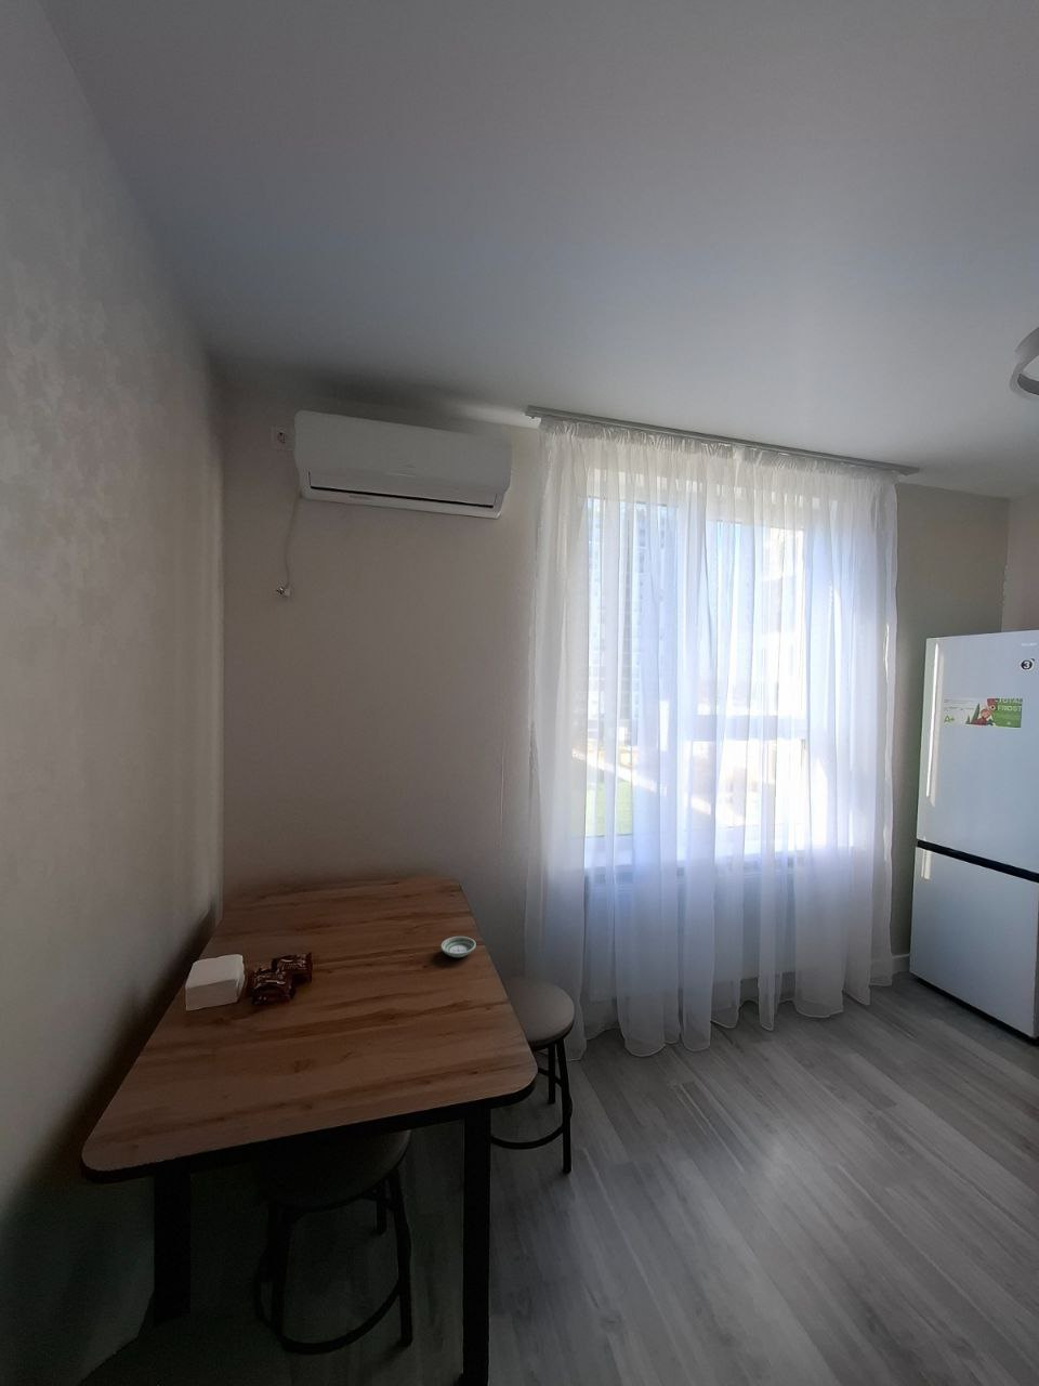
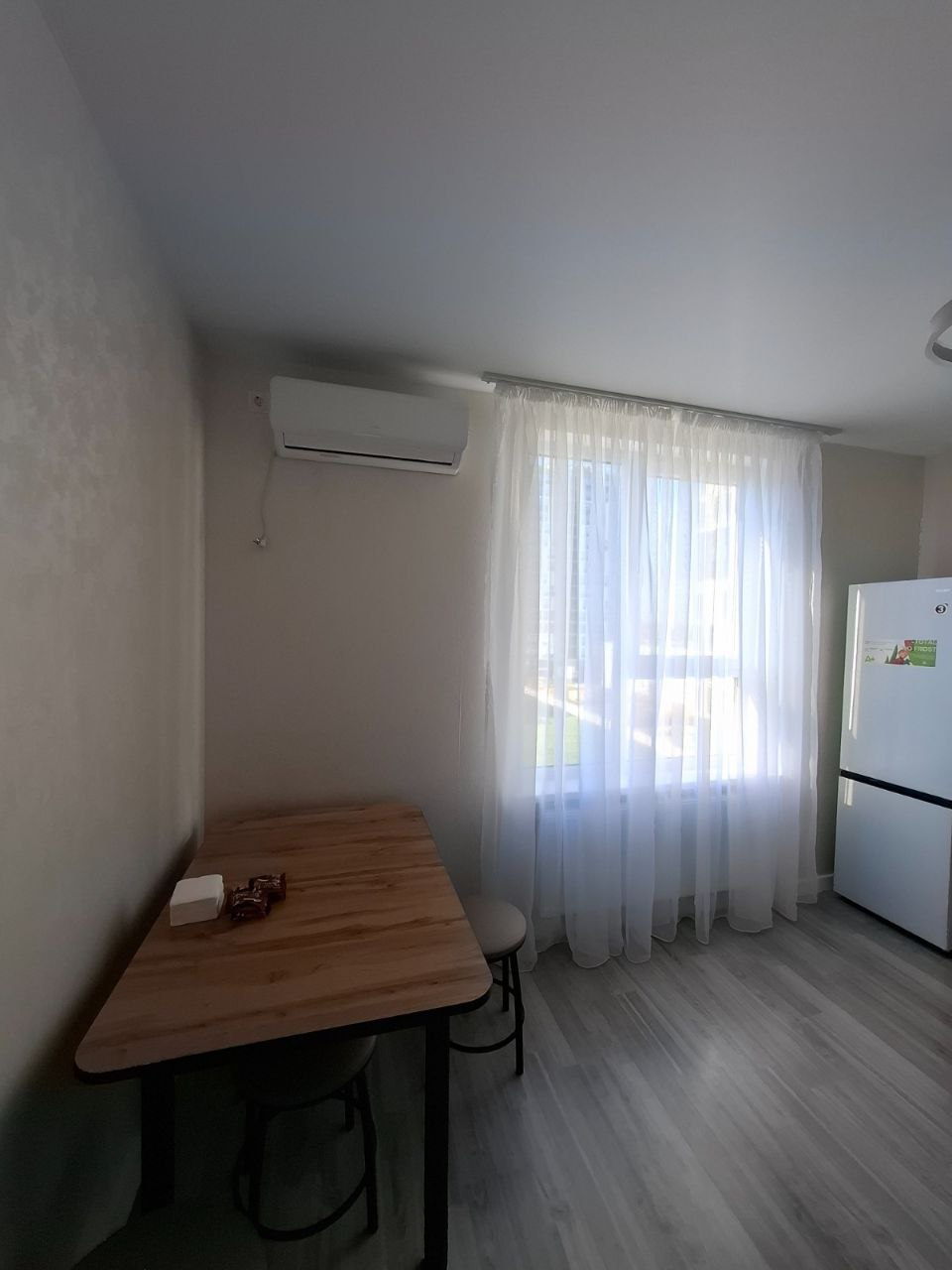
- saucer (457, 948)
